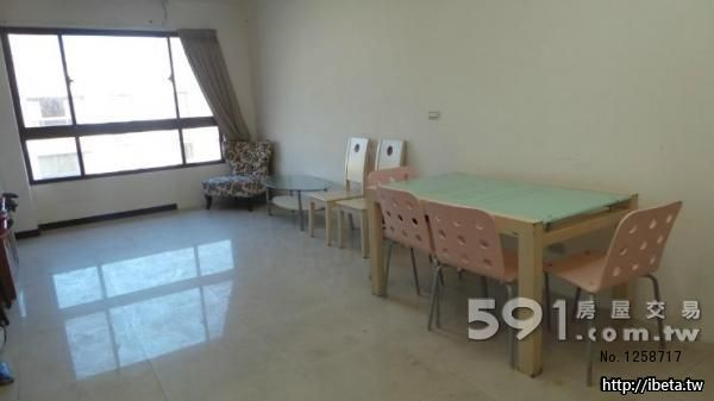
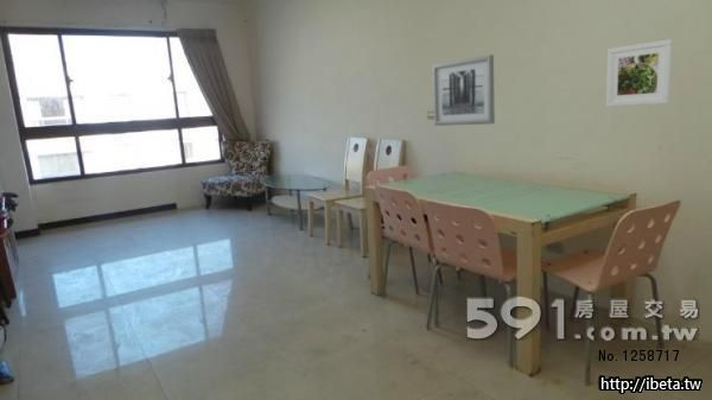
+ wall art (462, 93)
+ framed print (637, 75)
